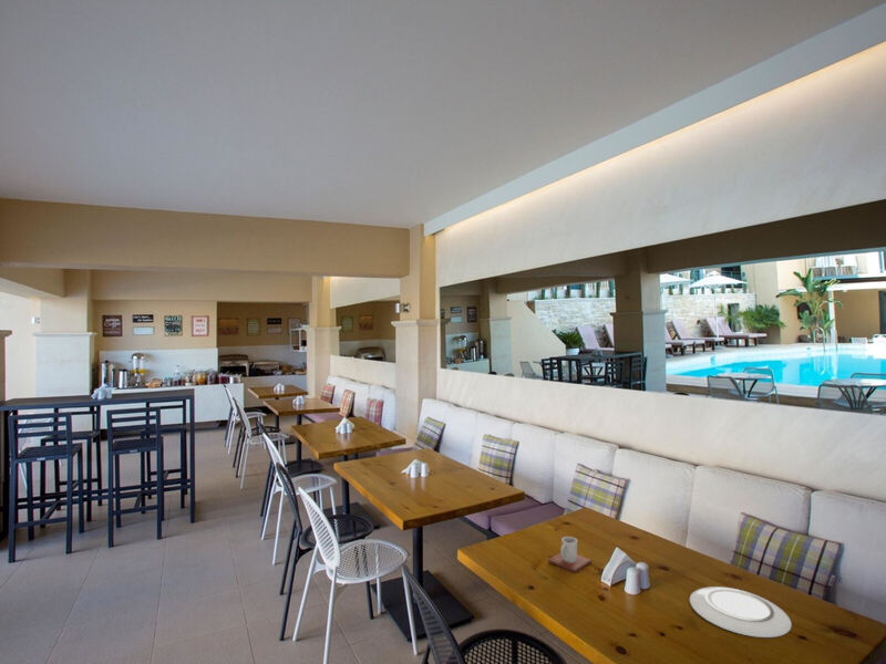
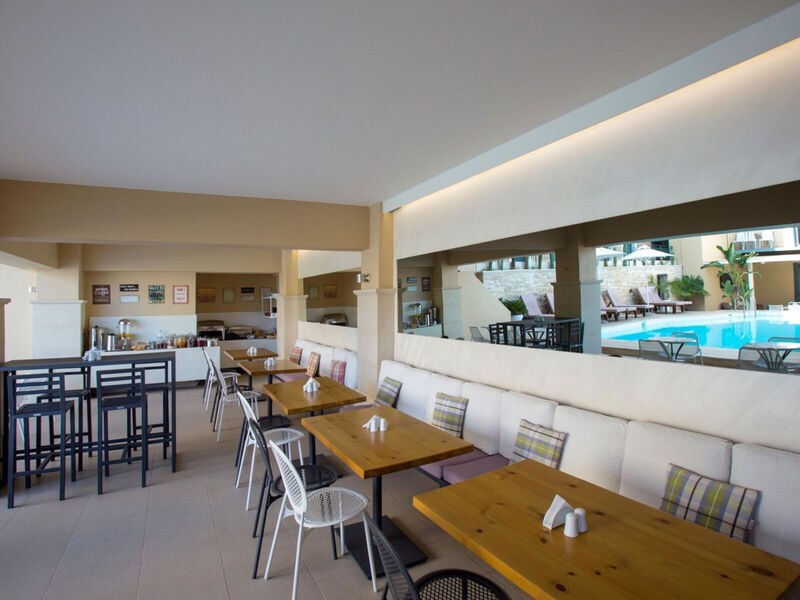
- plate (738, 606)
- mug (569, 550)
